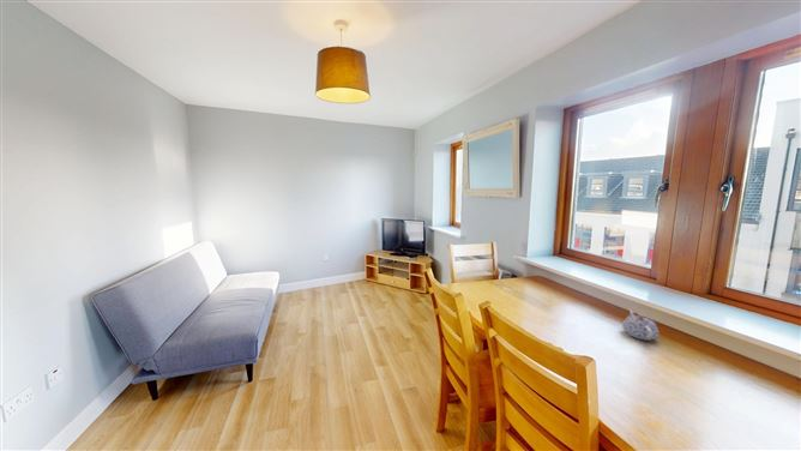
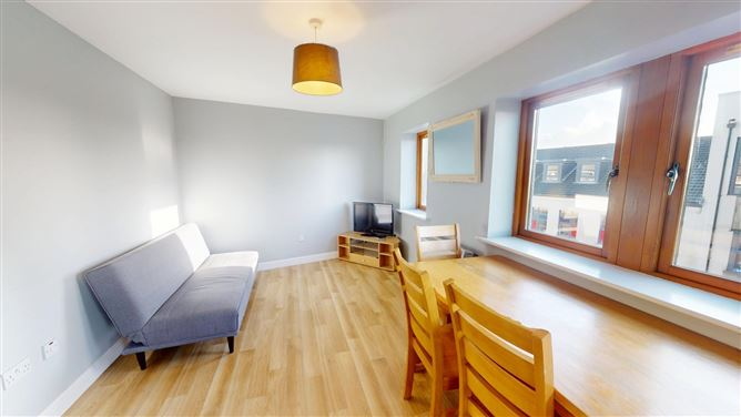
- teapot (639, 324)
